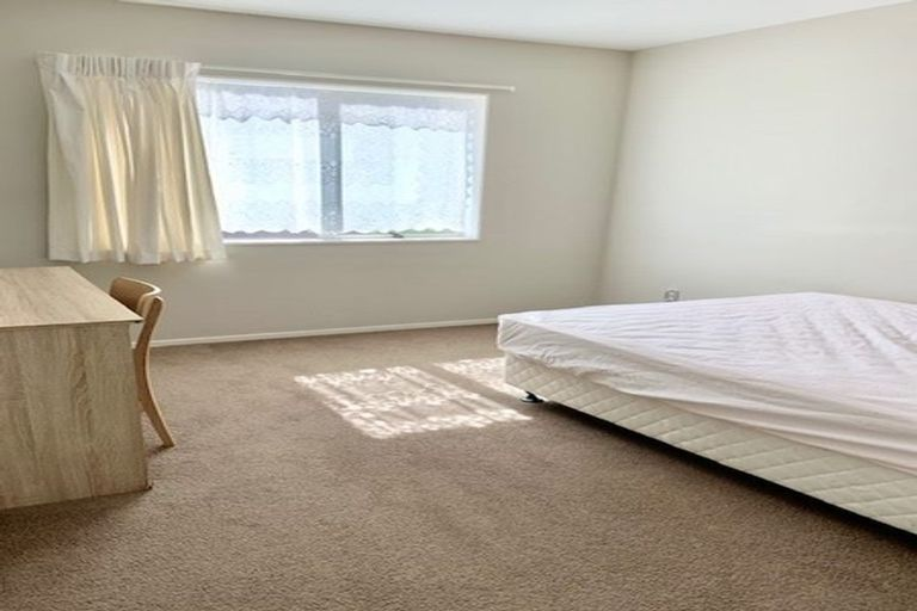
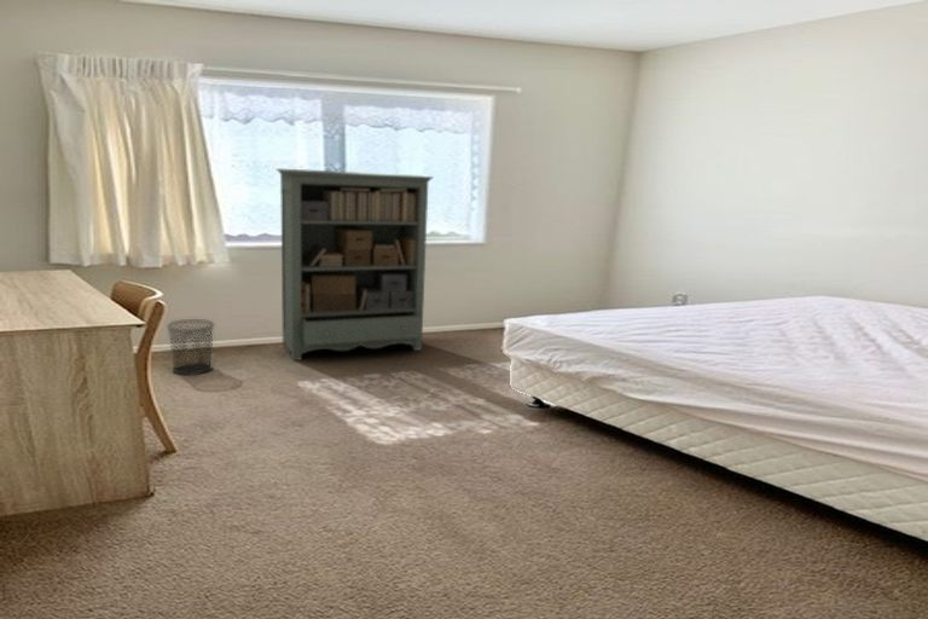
+ bookshelf (355, 264)
+ waste bin (191, 347)
